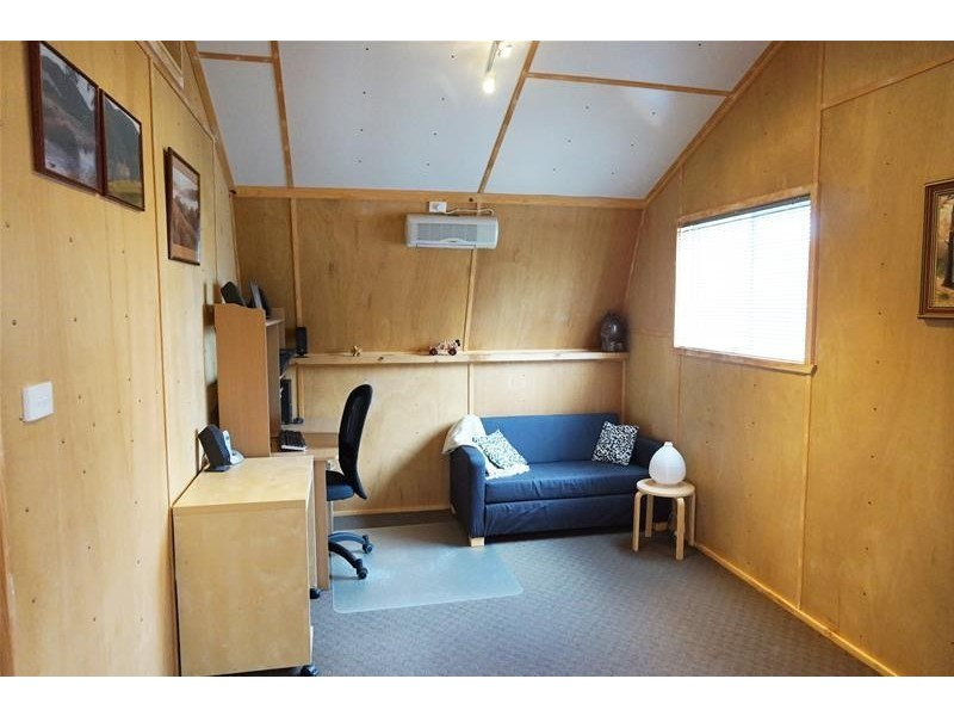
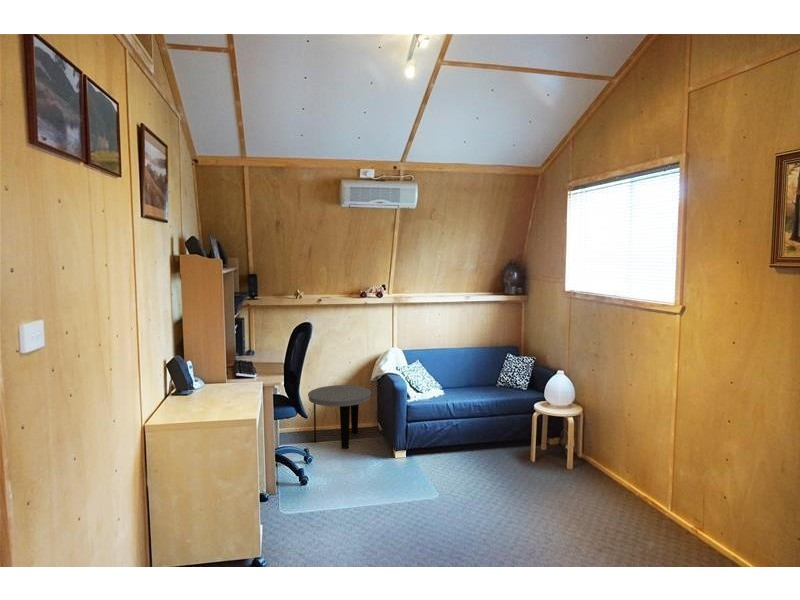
+ side table (340, 416)
